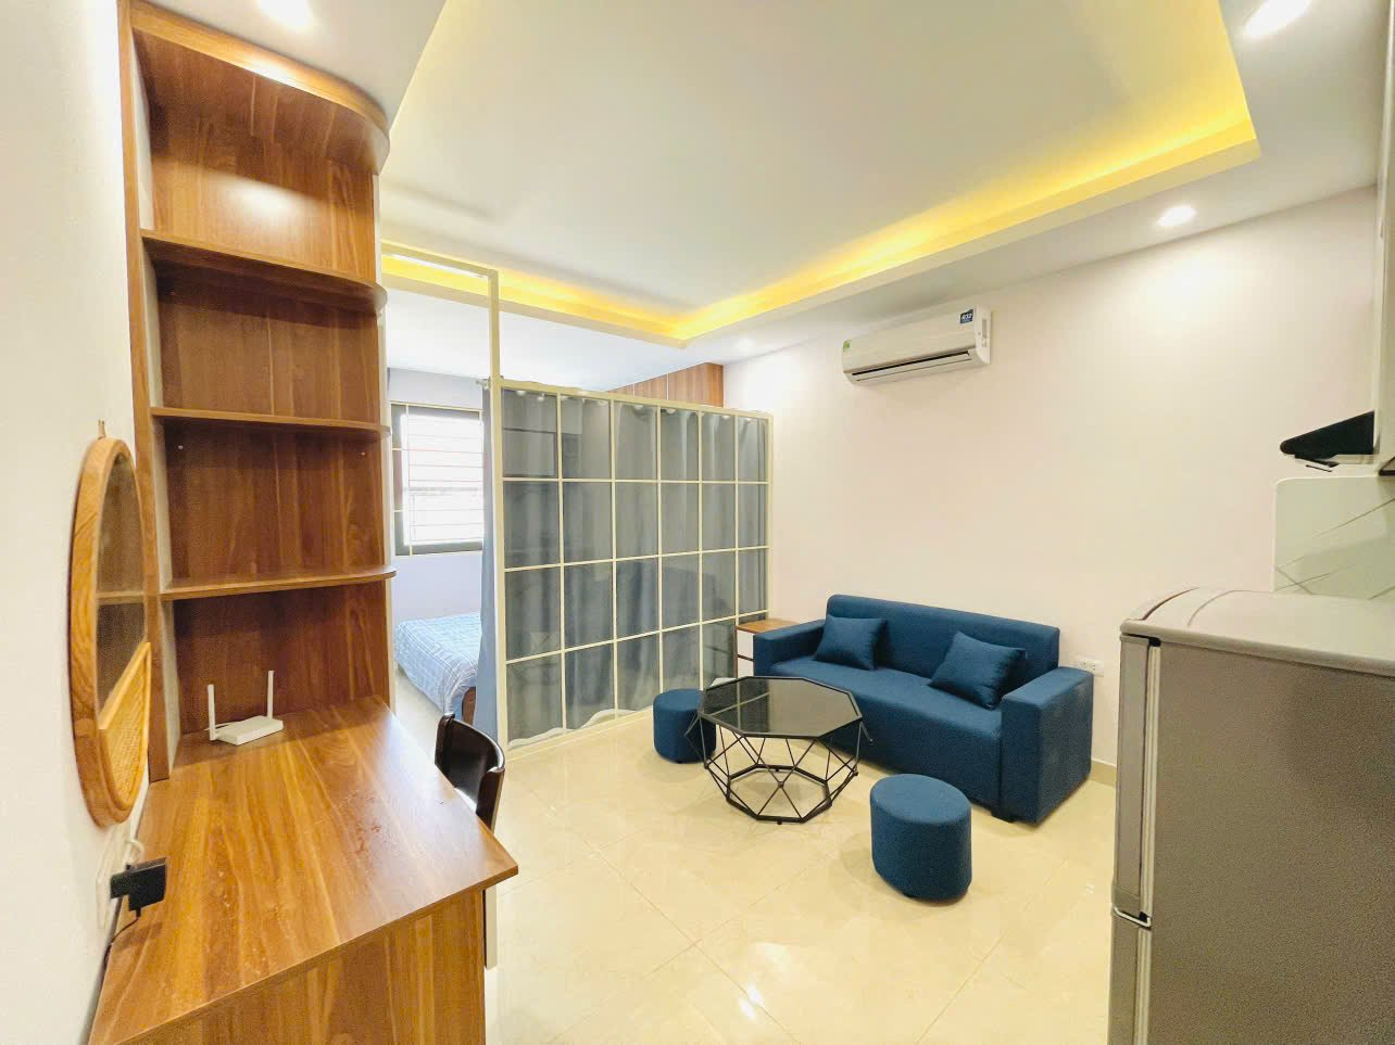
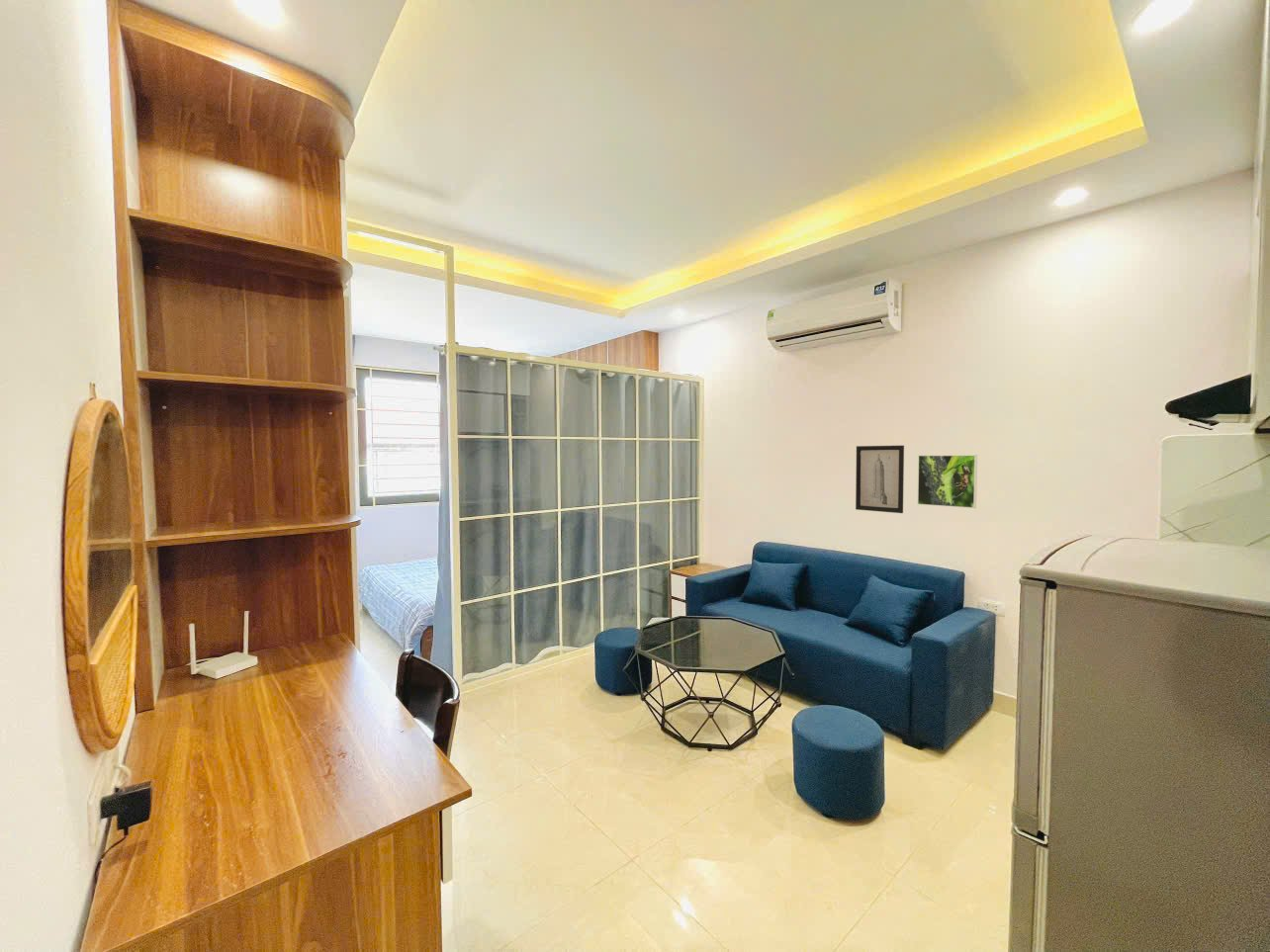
+ wall art (878, 478)
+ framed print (946, 480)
